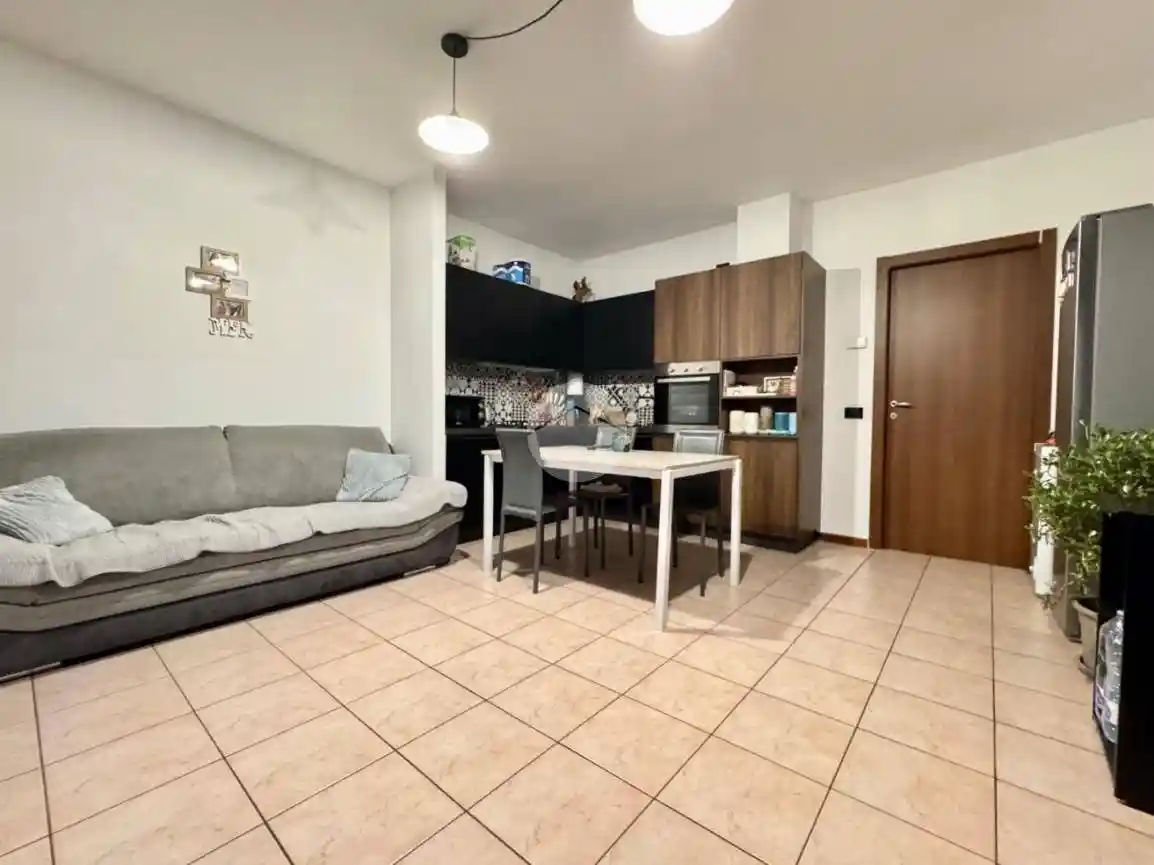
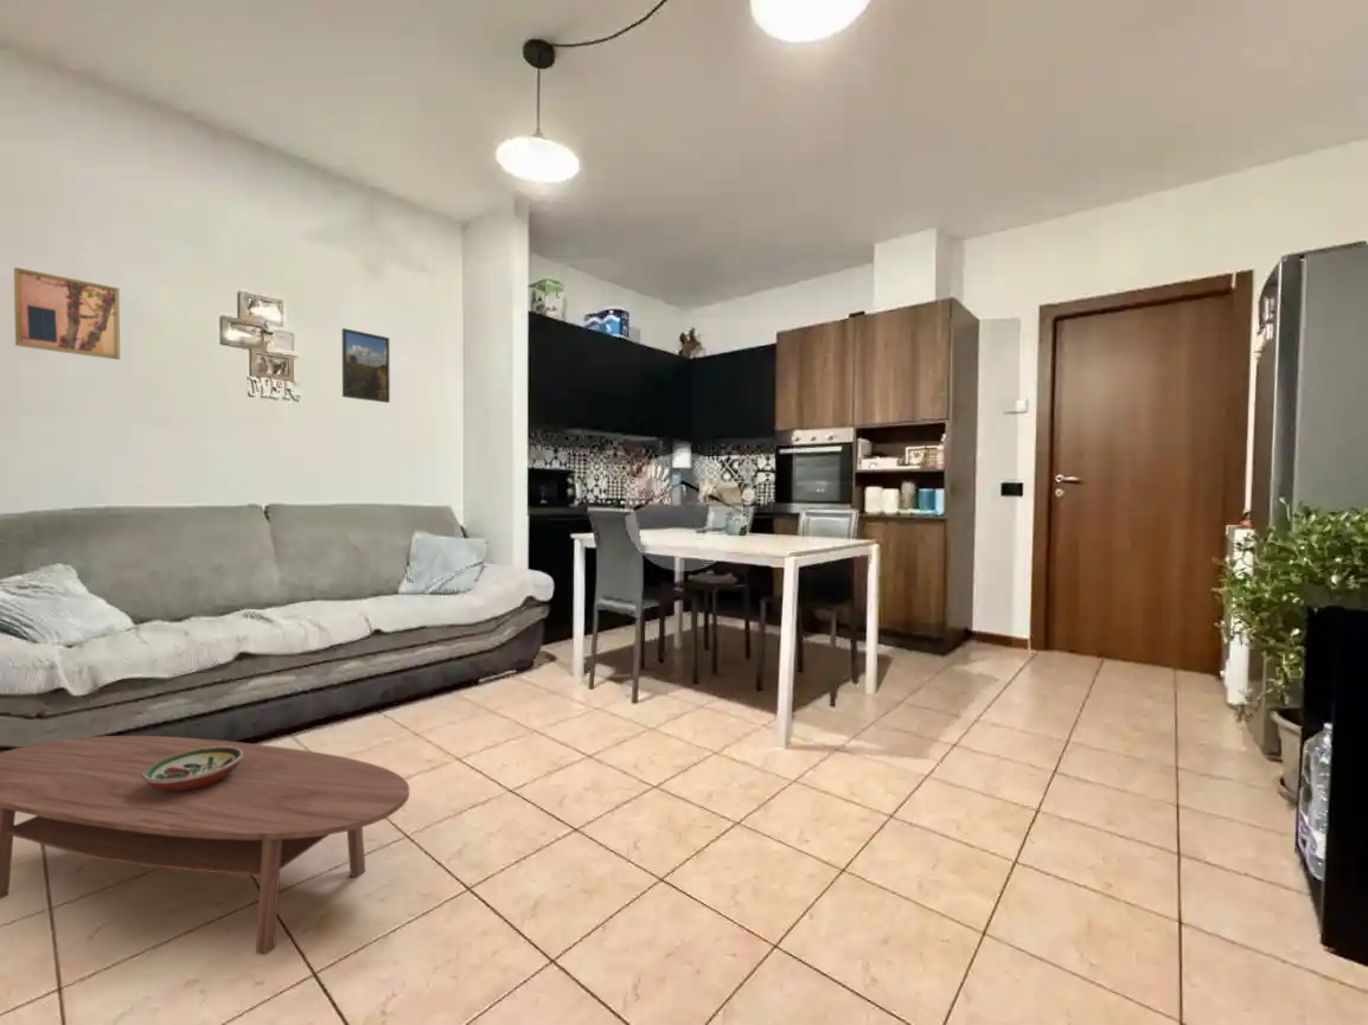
+ decorative bowl (194, 770)
+ coffee table (183, 831)
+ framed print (366, 366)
+ wall art (69, 315)
